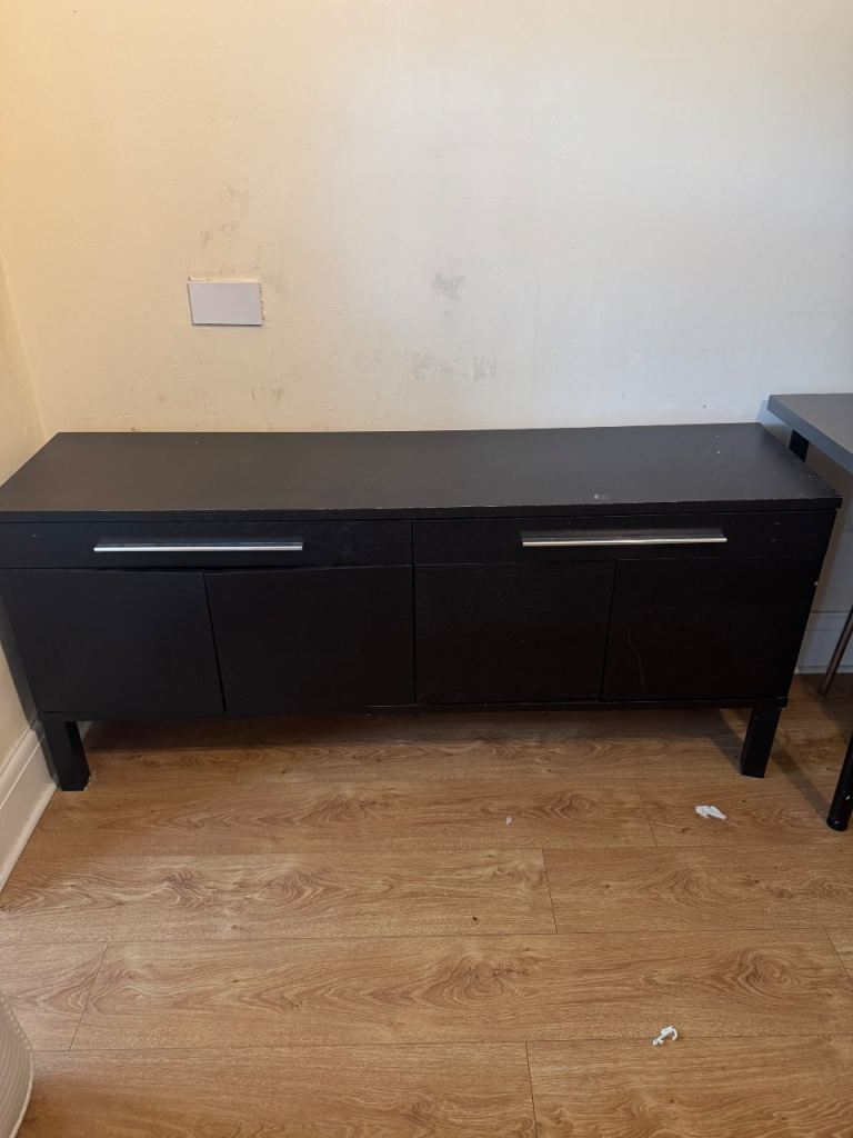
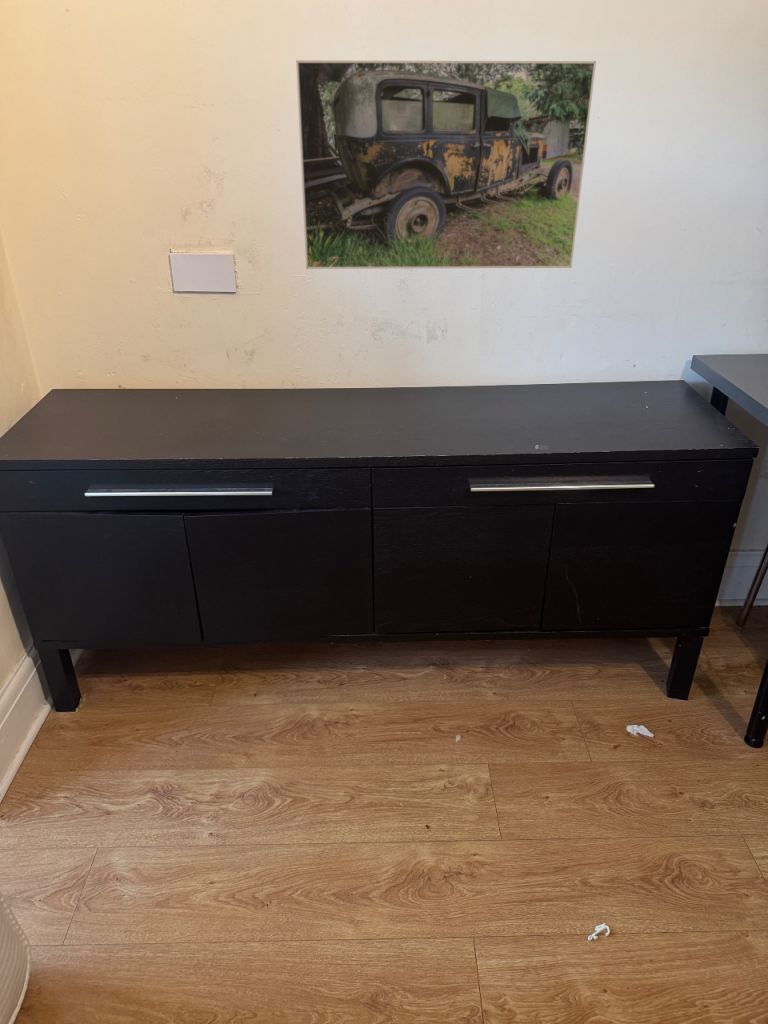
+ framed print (442, 170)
